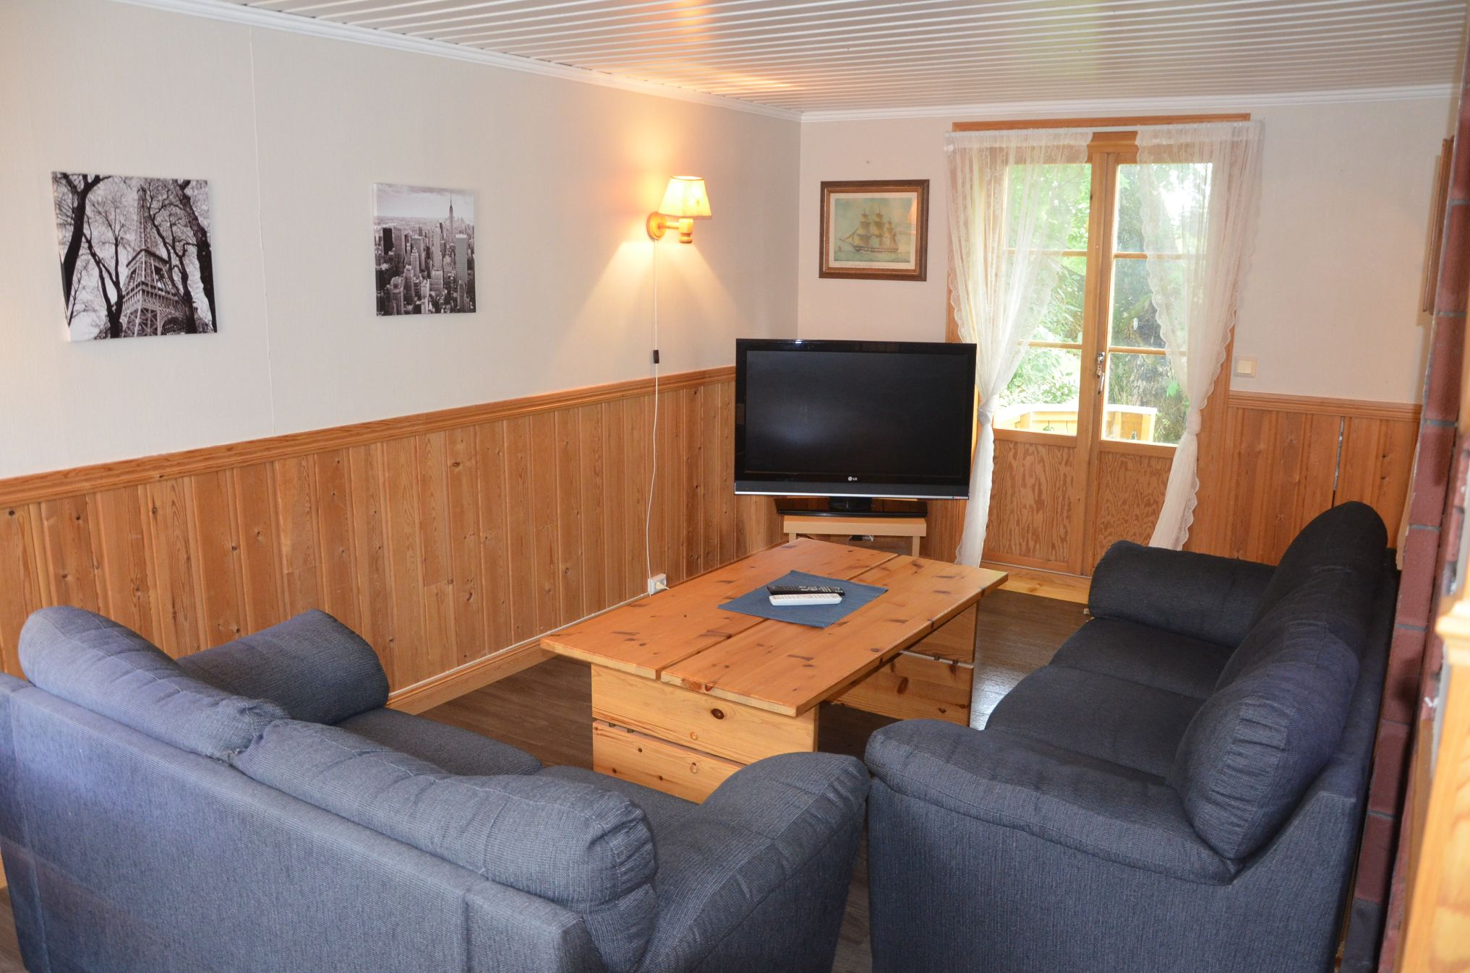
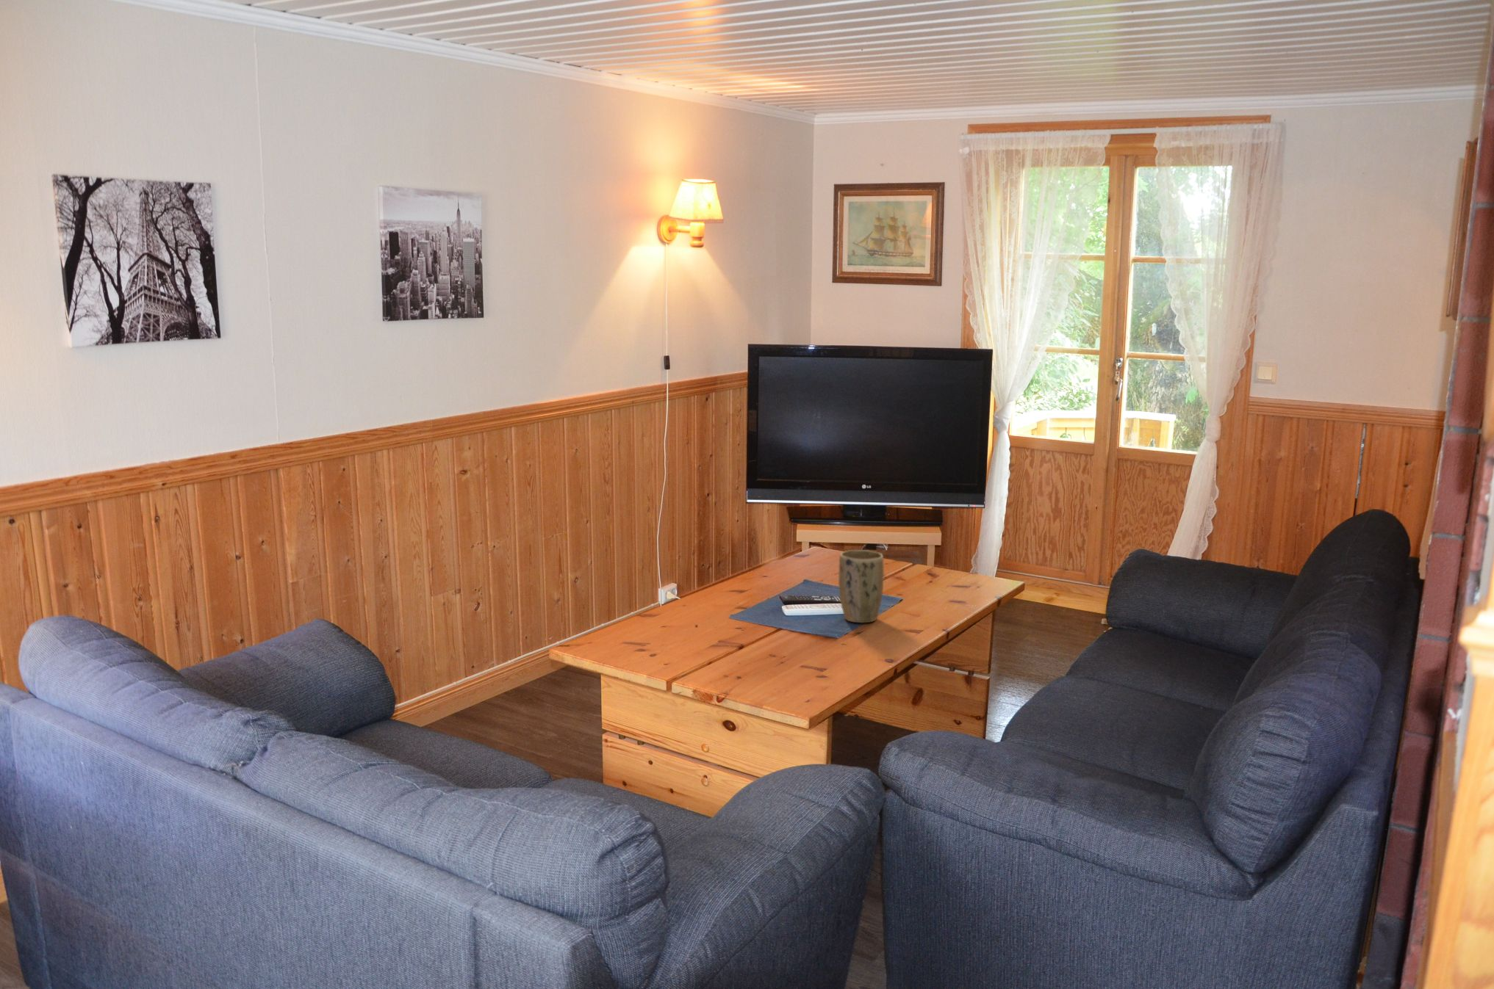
+ plant pot (860, 586)
